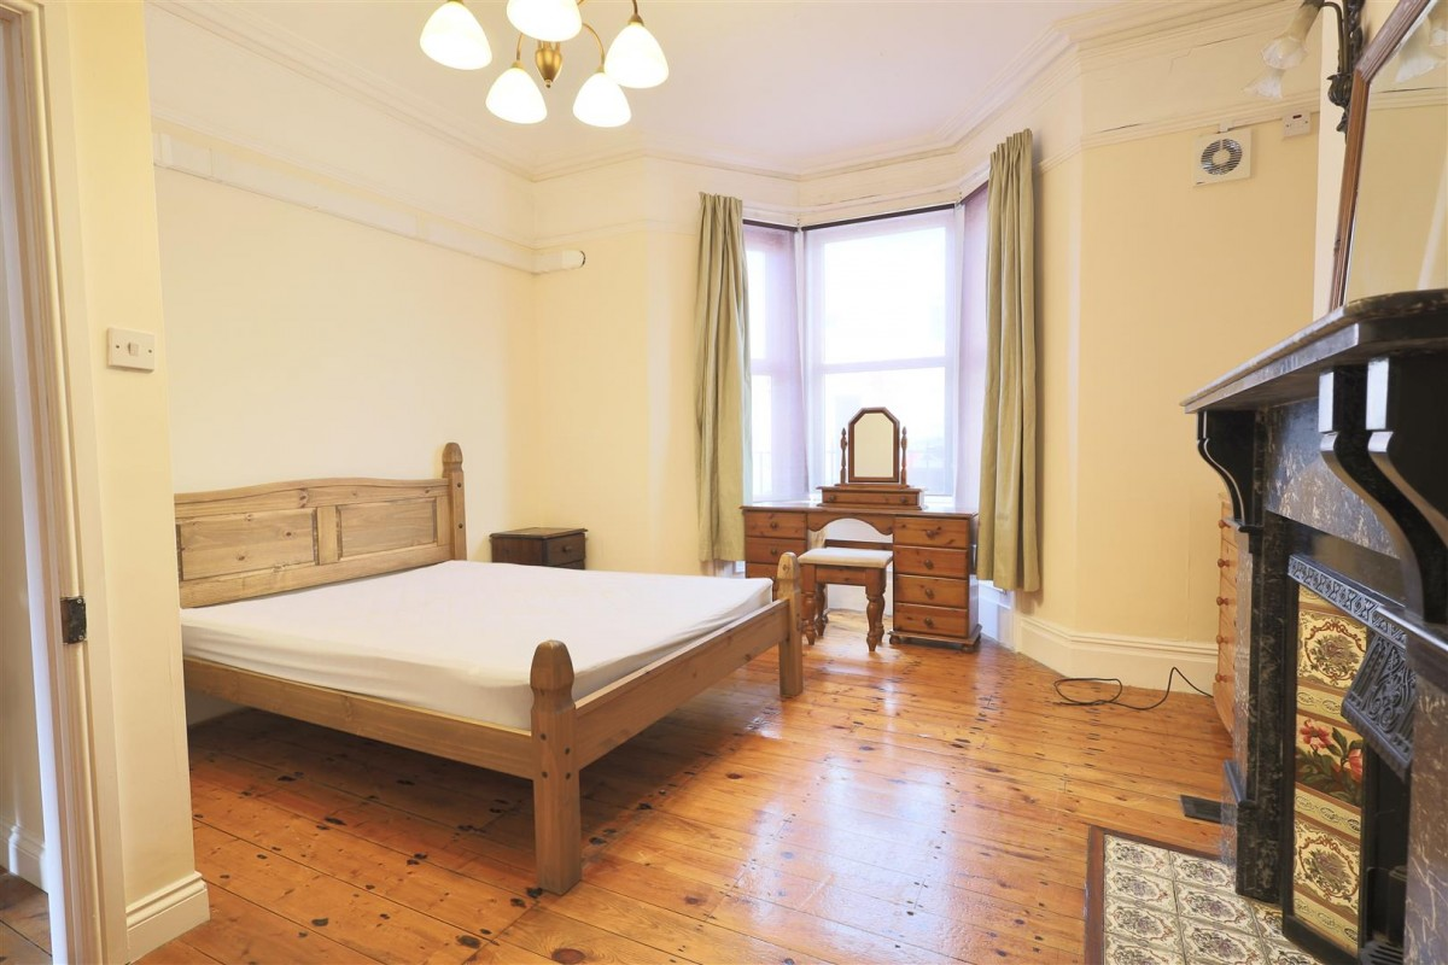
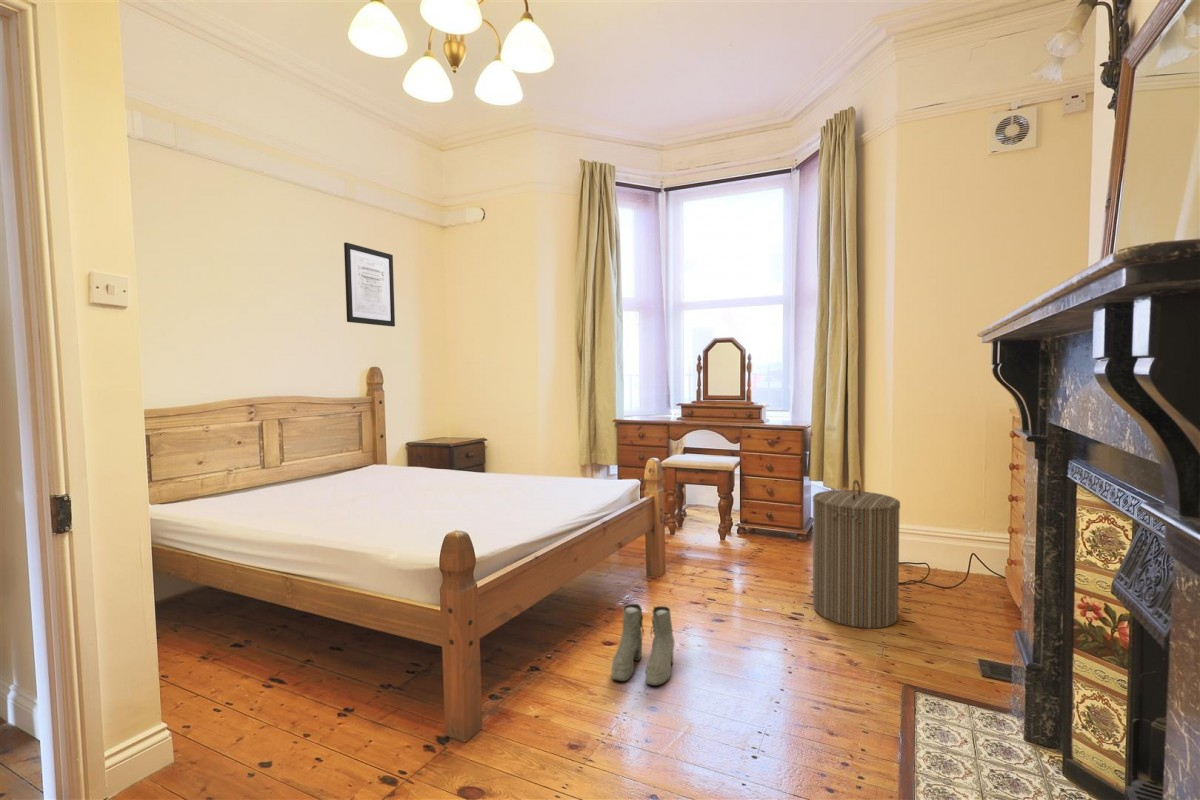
+ boots (641, 641)
+ laundry hamper (854, 546)
+ wall art (370, 286)
